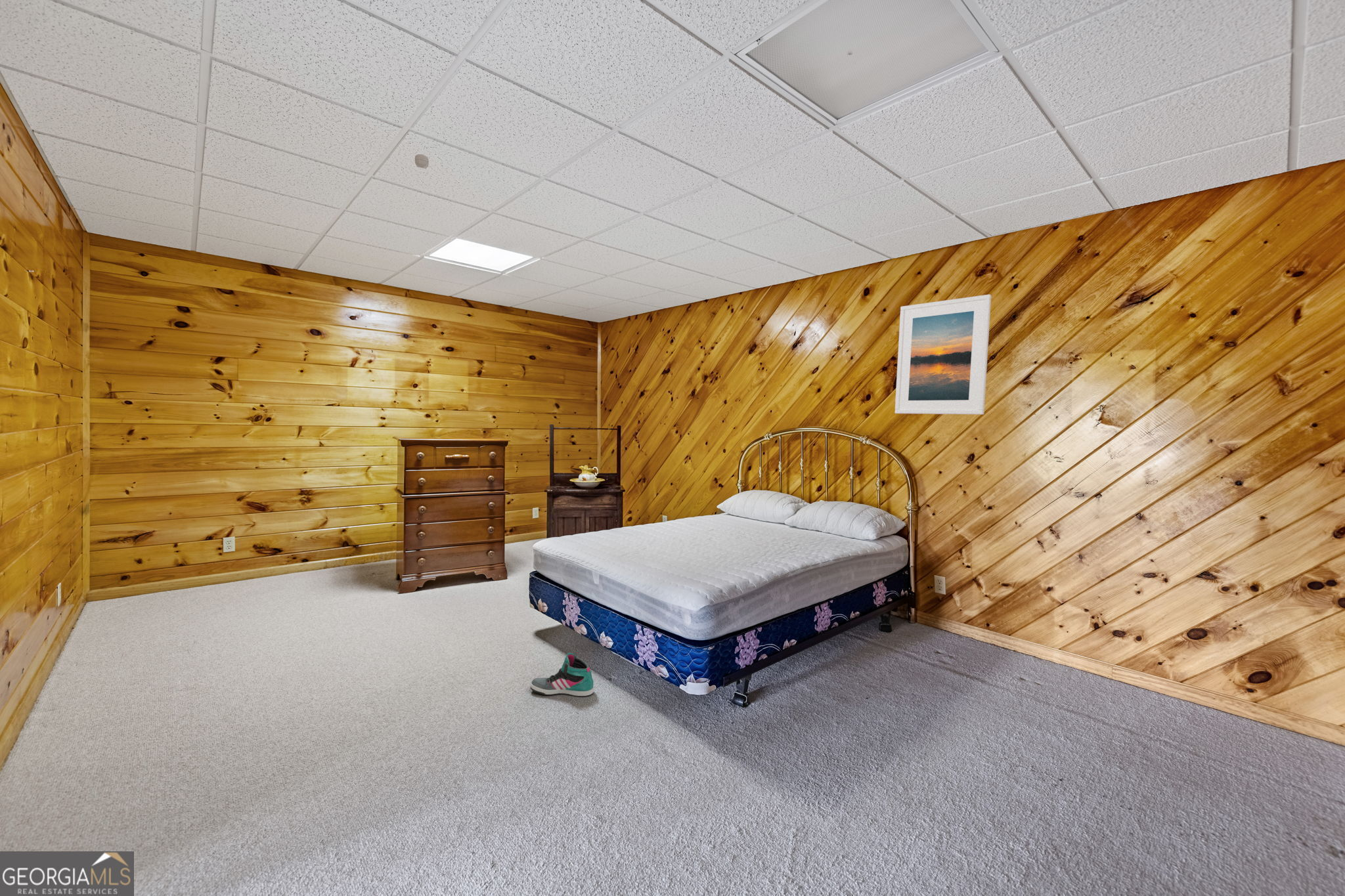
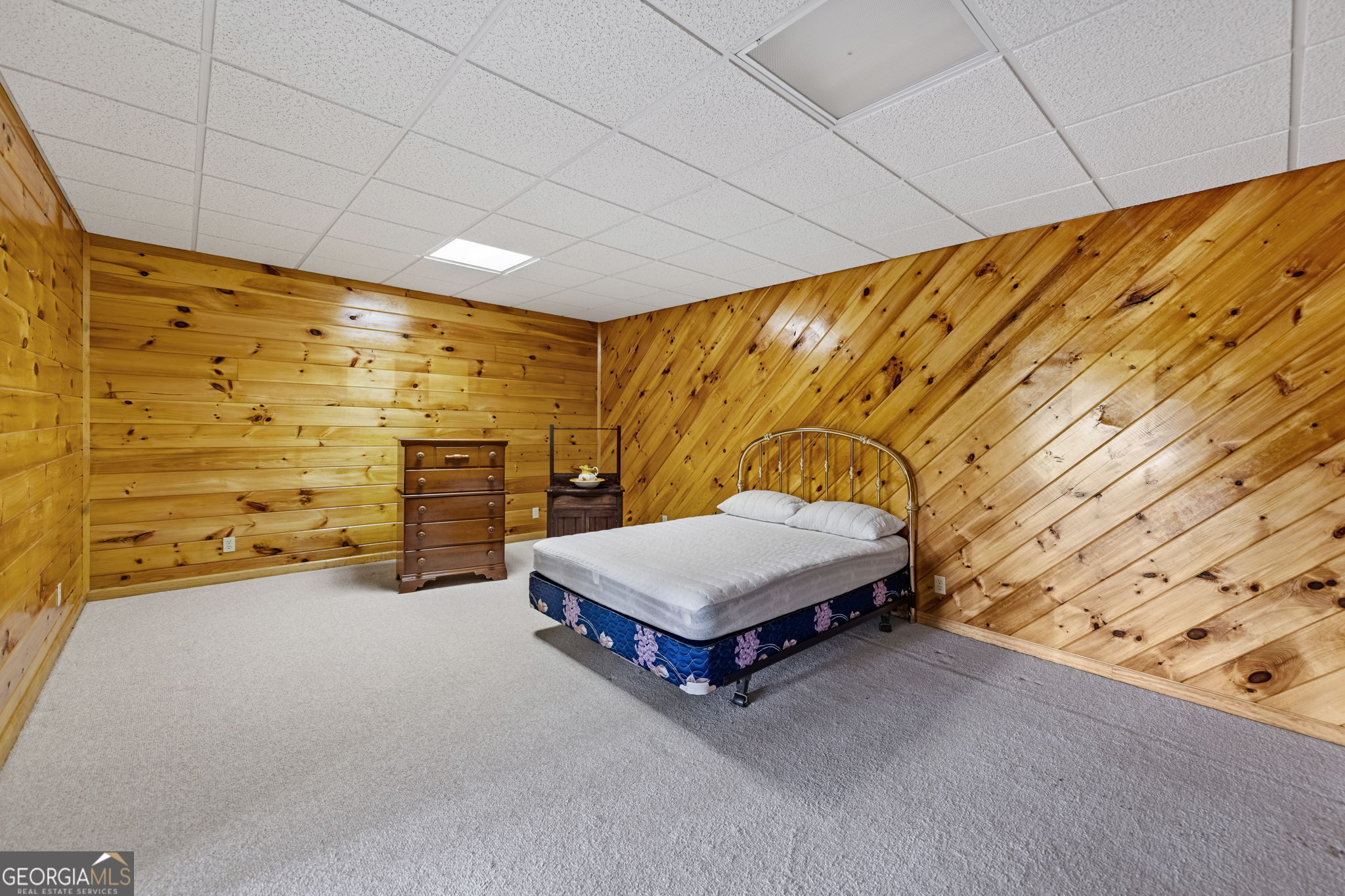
- smoke detector (422, 163)
- sneaker (562, 673)
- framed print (940, 357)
